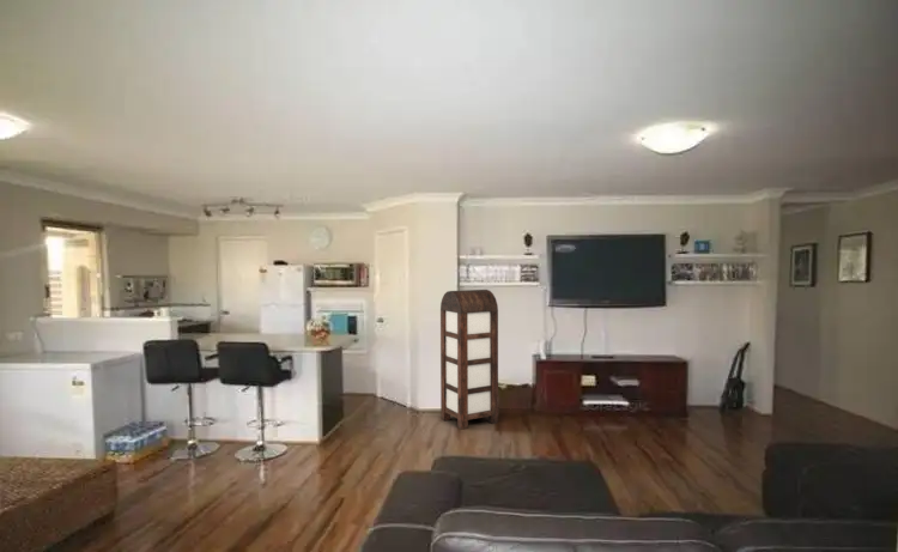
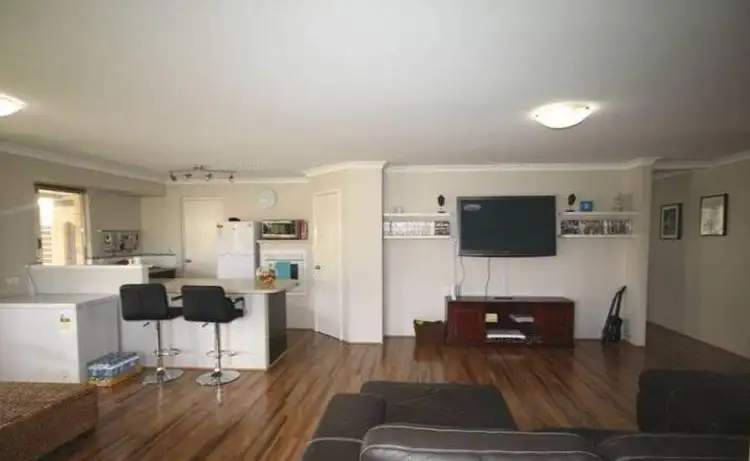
- bookshelf (468, 356)
